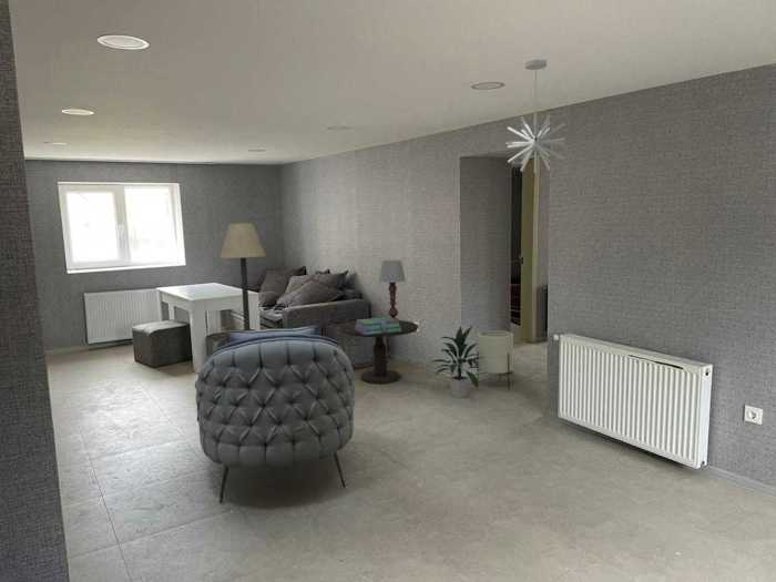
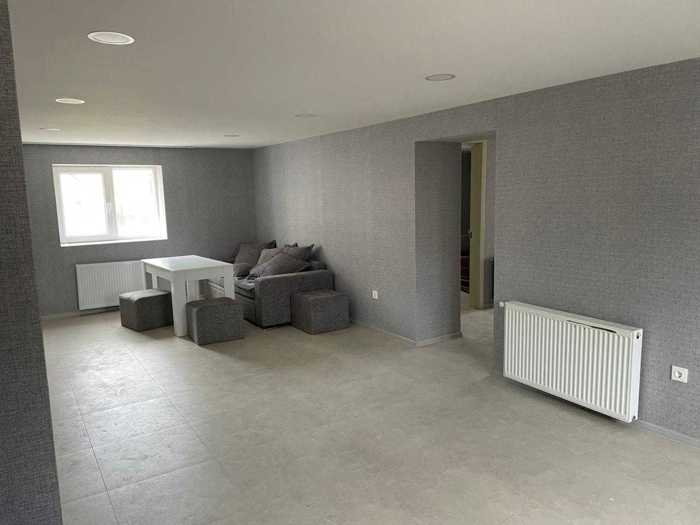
- armchair (276, 400)
- planter (496, 359)
- side table (379, 351)
- pendant light (535, 118)
- stack of books (377, 325)
- floor lamp (245, 306)
- indoor plant (459, 361)
- table lamp (392, 292)
